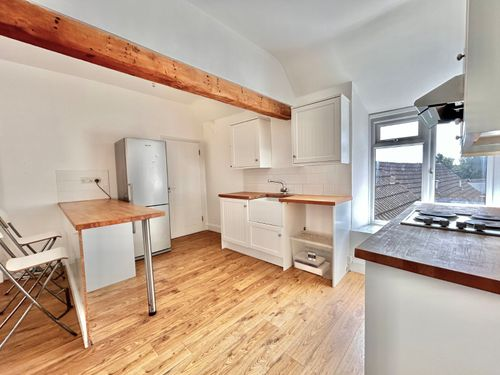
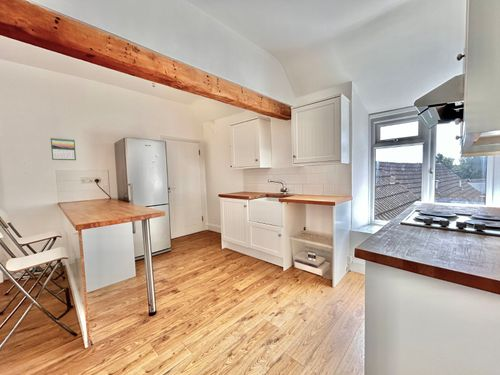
+ calendar (63, 149)
